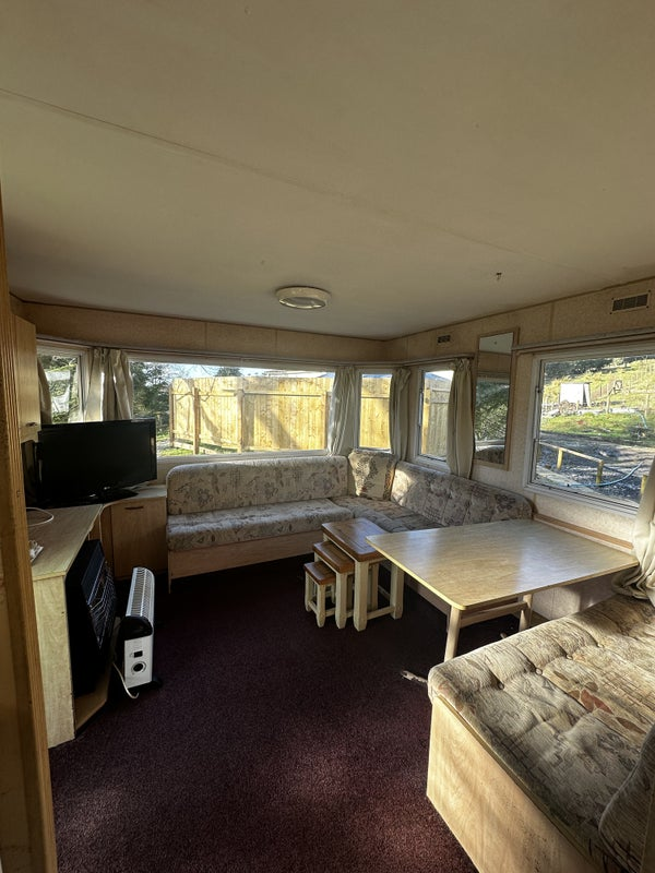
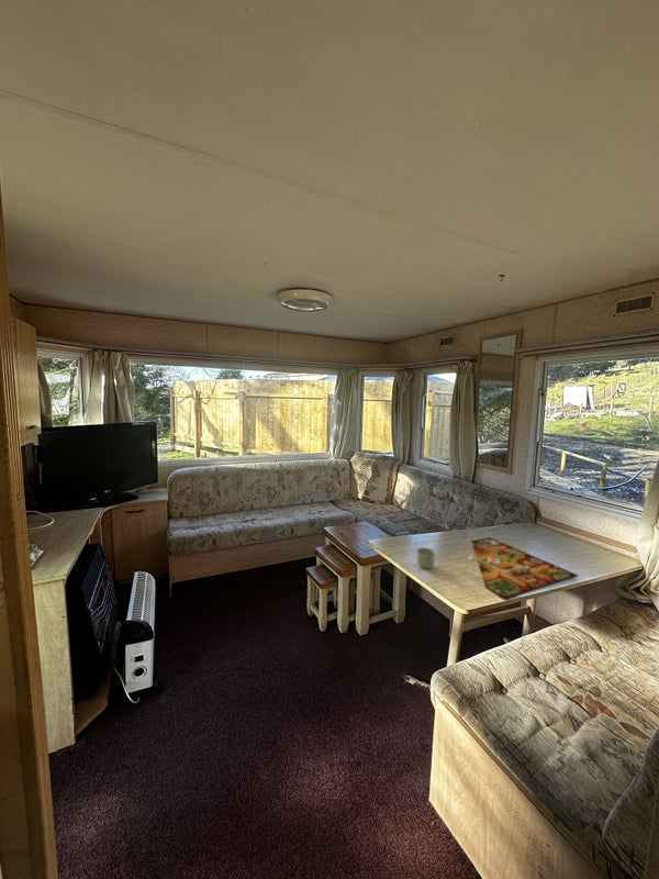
+ mug (426, 559)
+ gameboard (495, 559)
